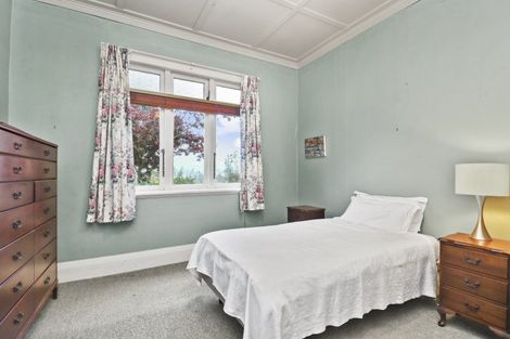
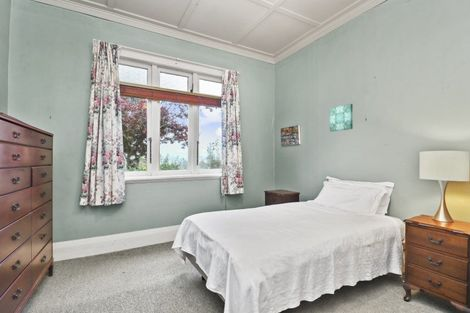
+ wall art (340, 118)
